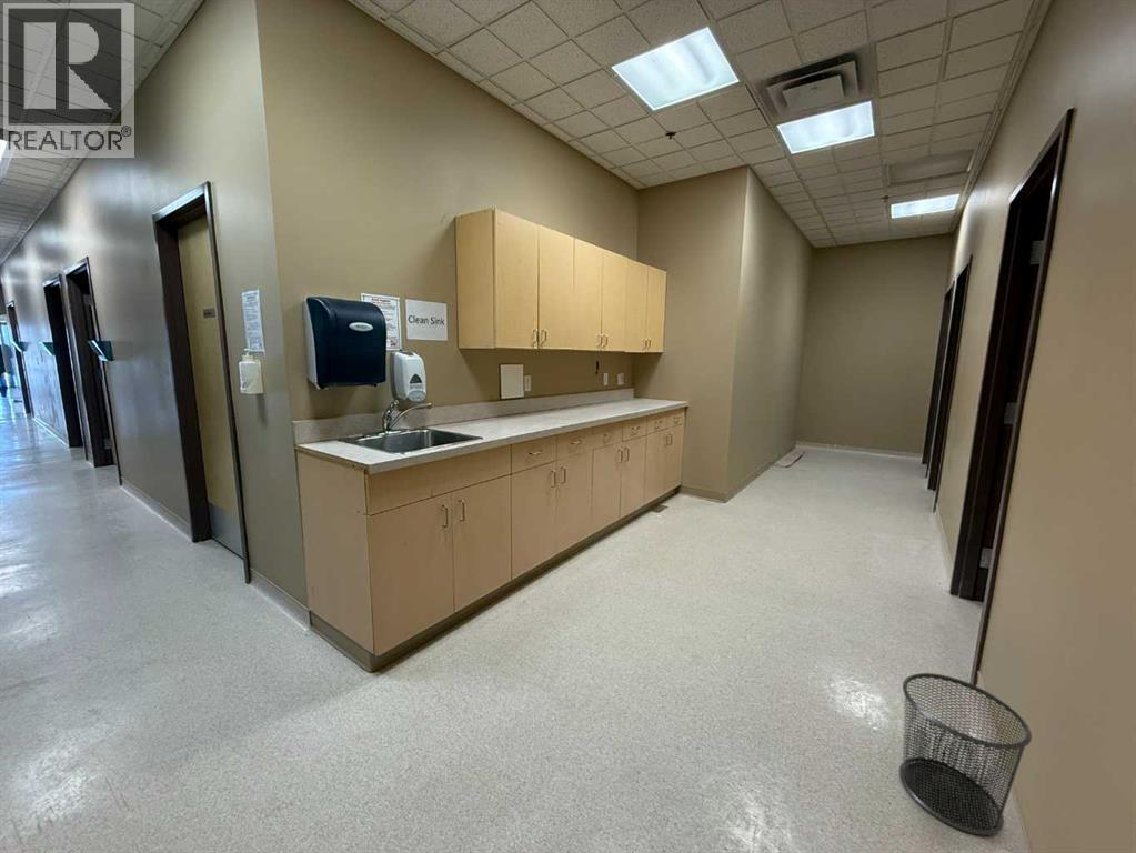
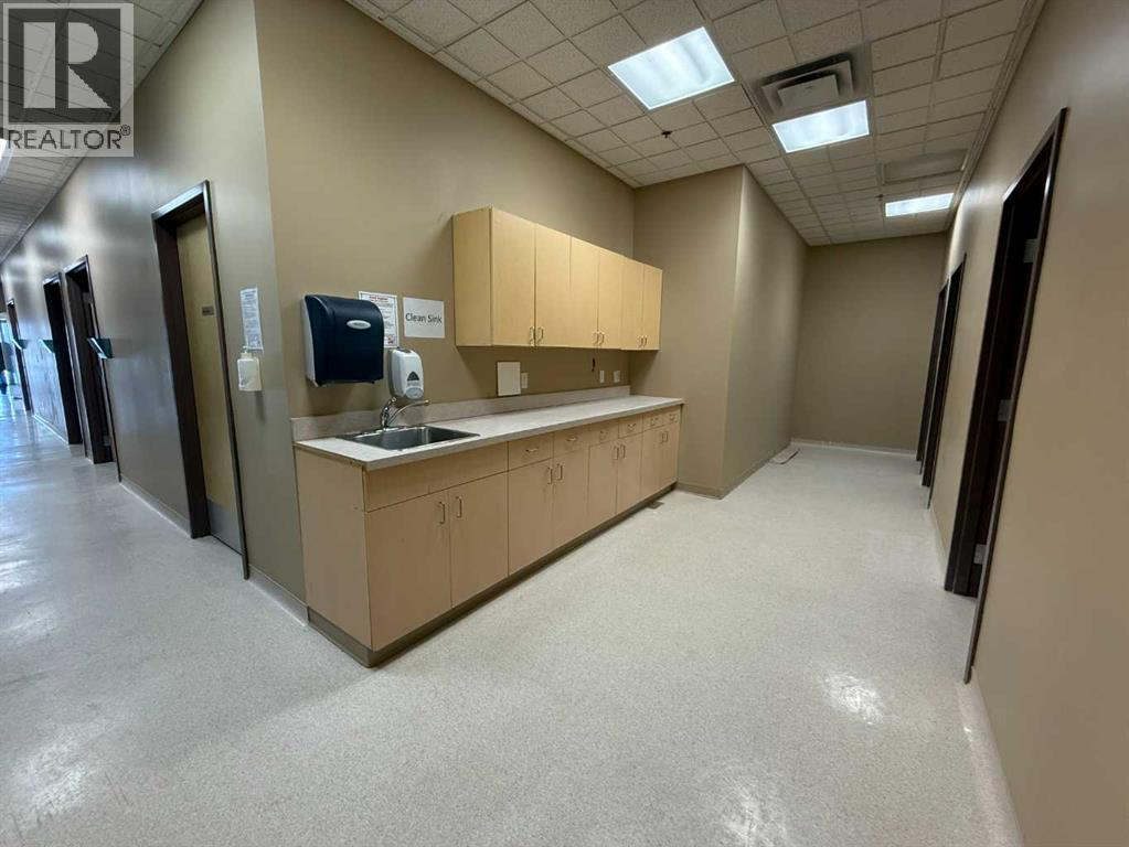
- waste bin (955, 750)
